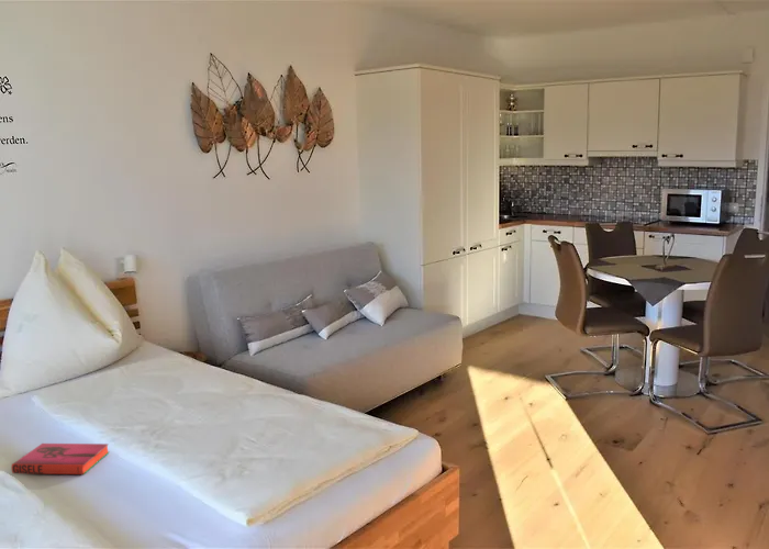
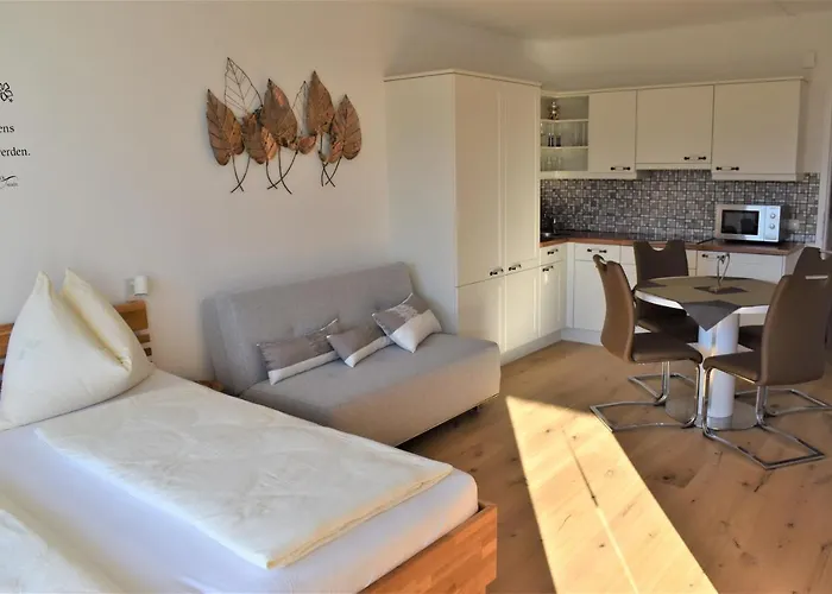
- hardback book (62, 458)
